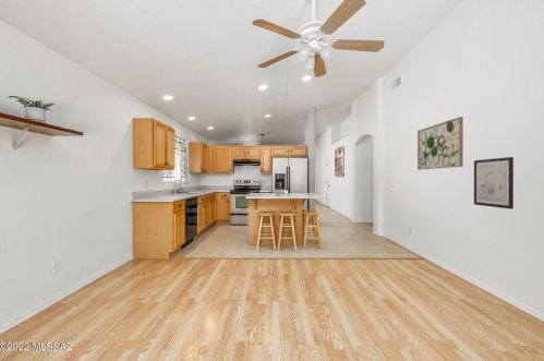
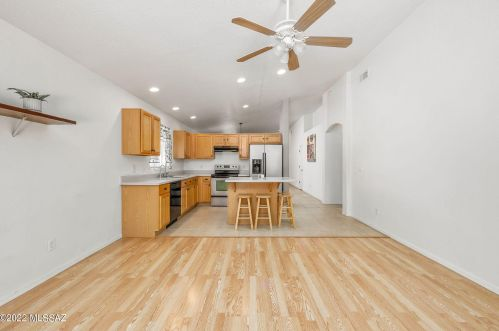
- wall art (436, 146)
- wall art (492, 182)
